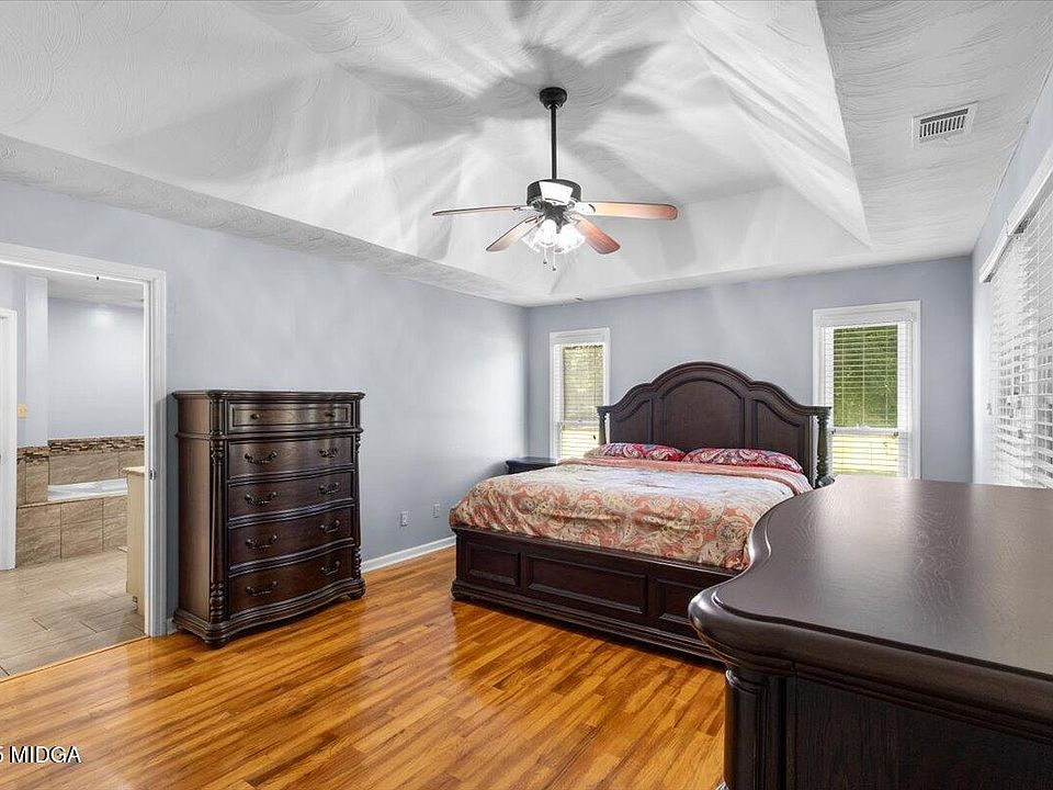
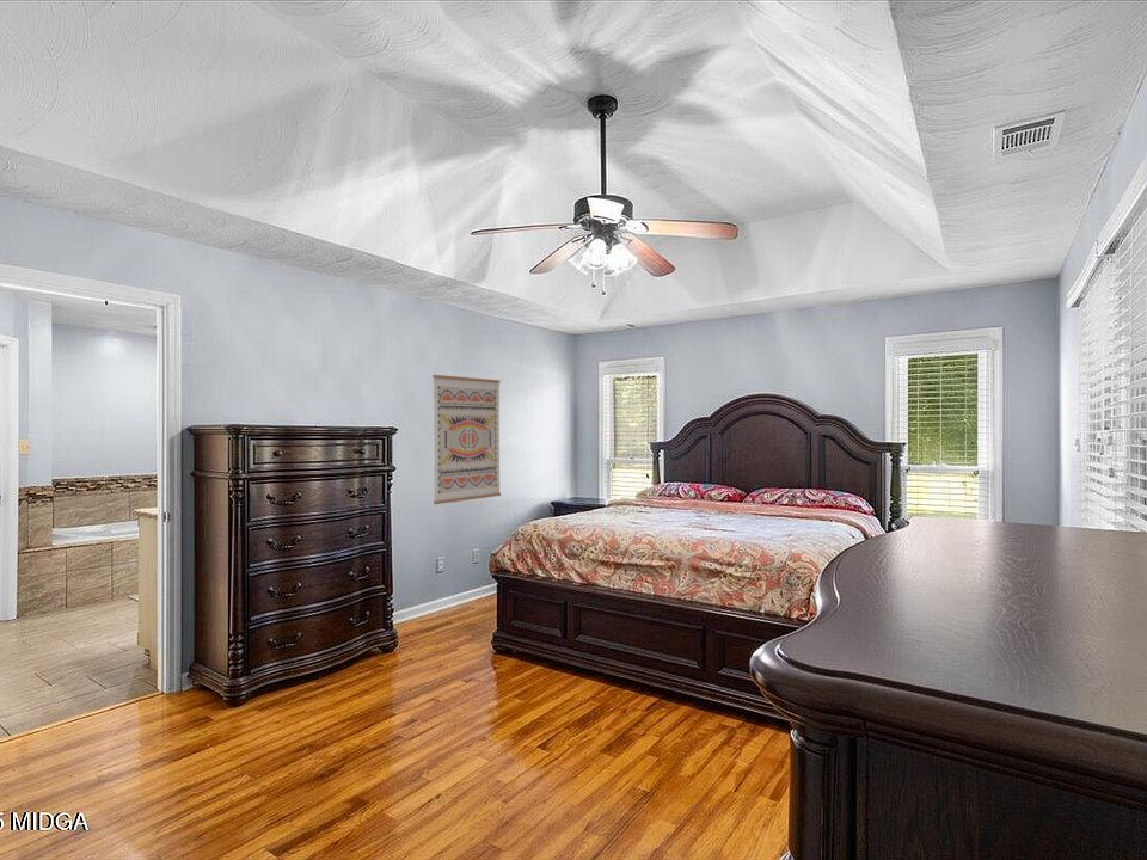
+ wall art (468, 438)
